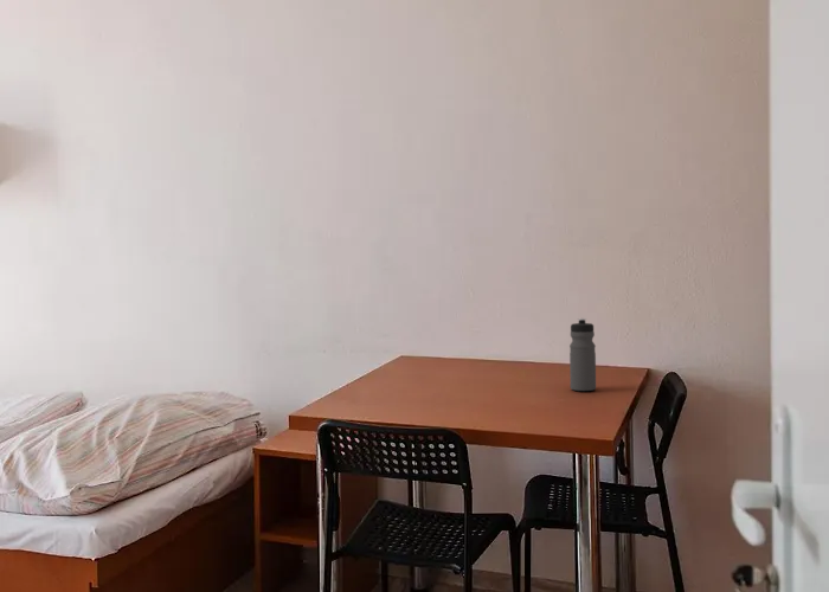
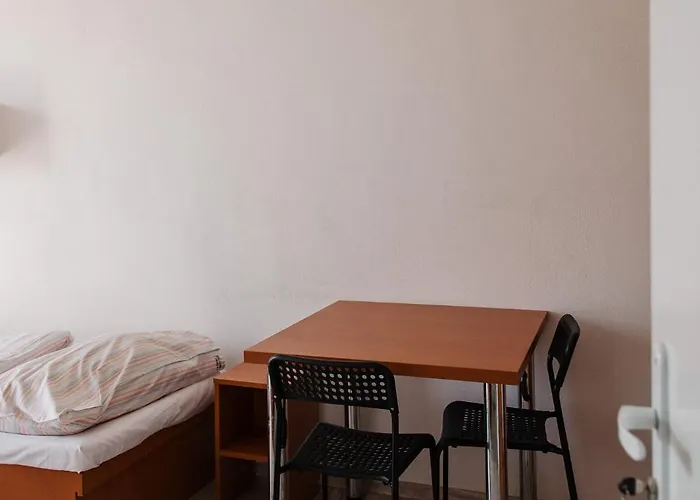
- water bottle (581, 353)
